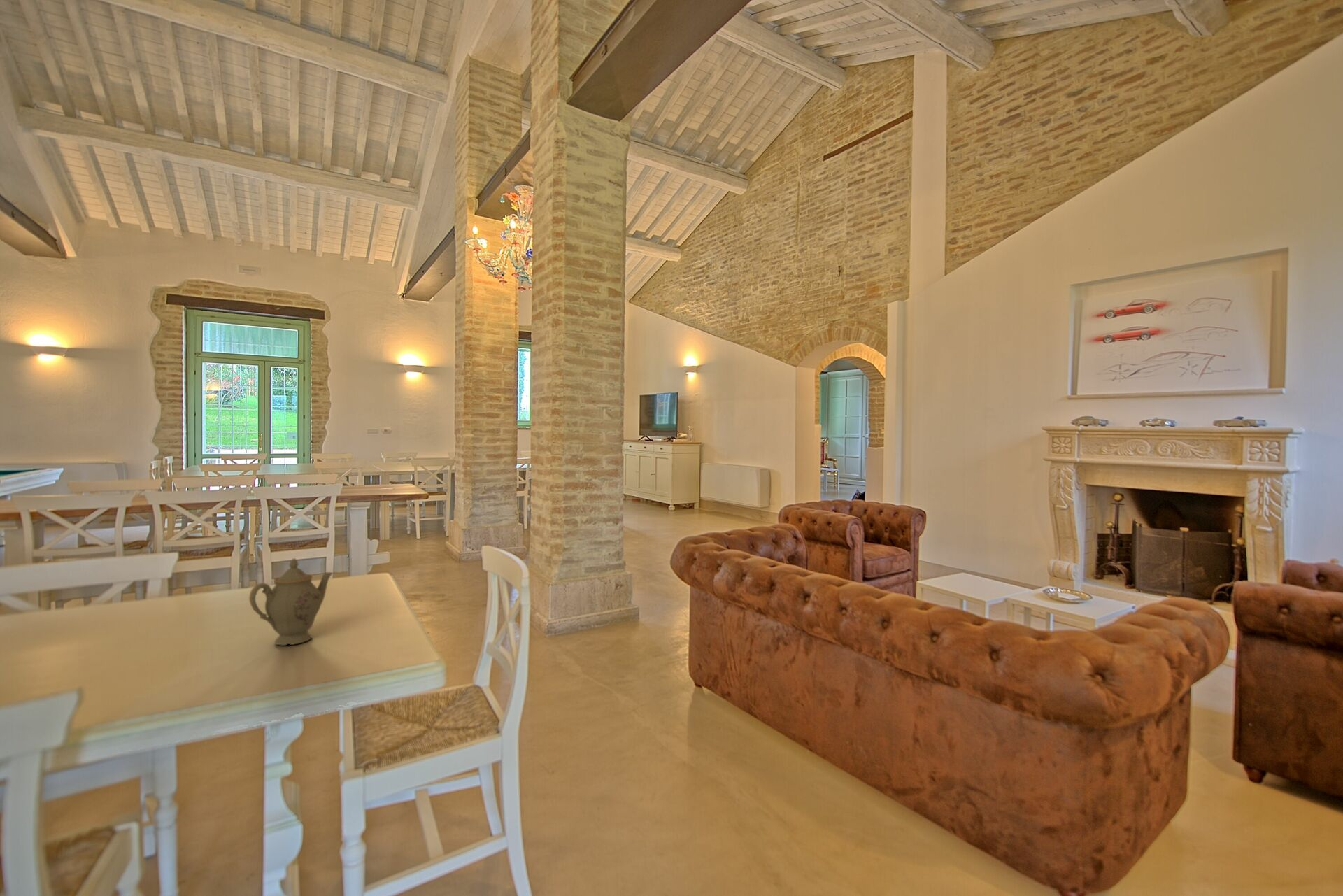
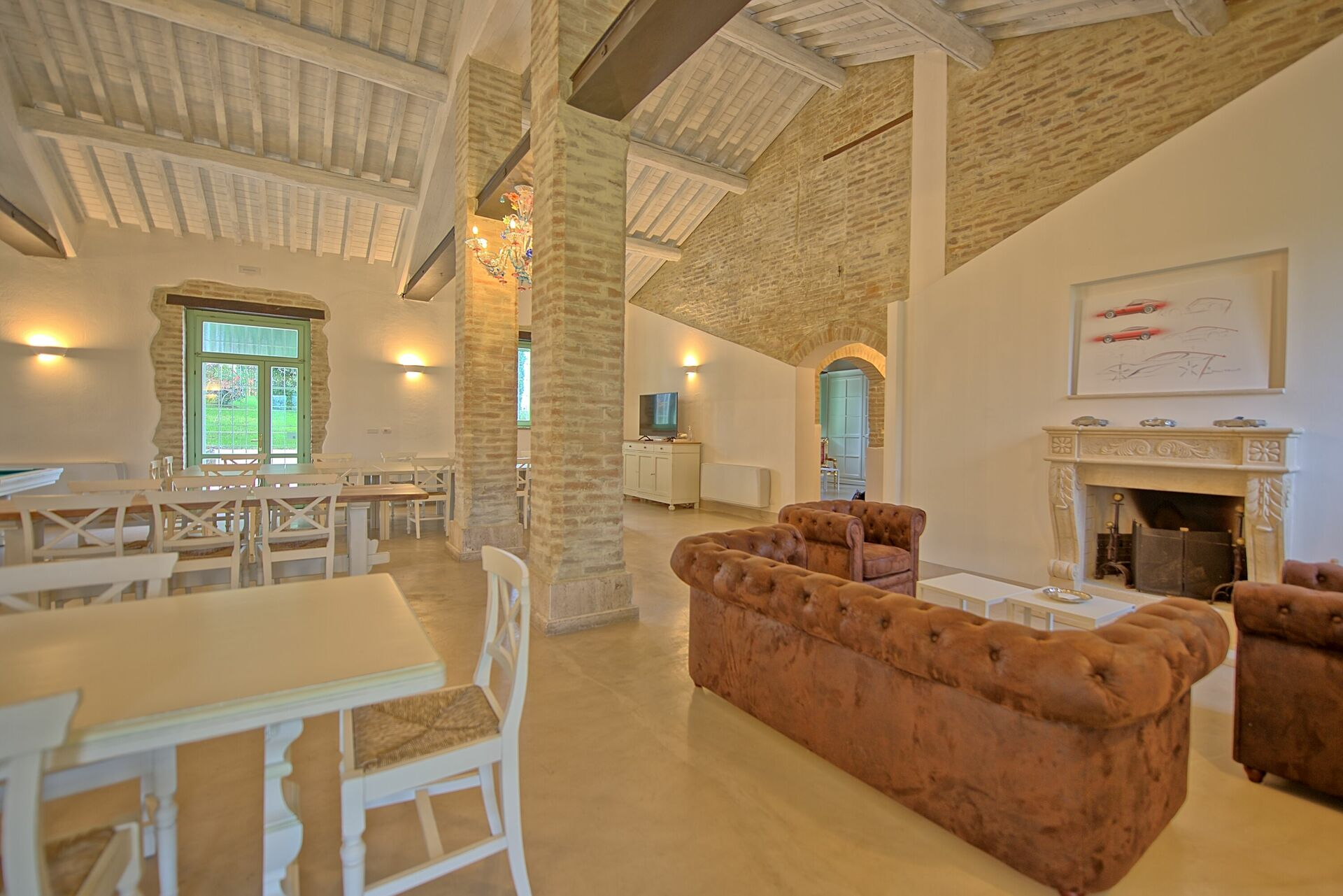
- chinaware (294, 599)
